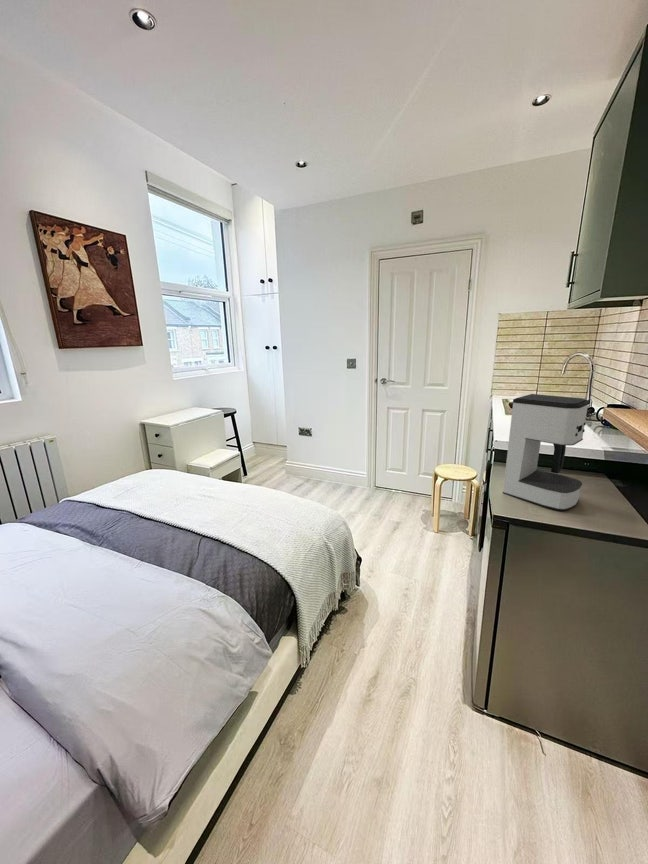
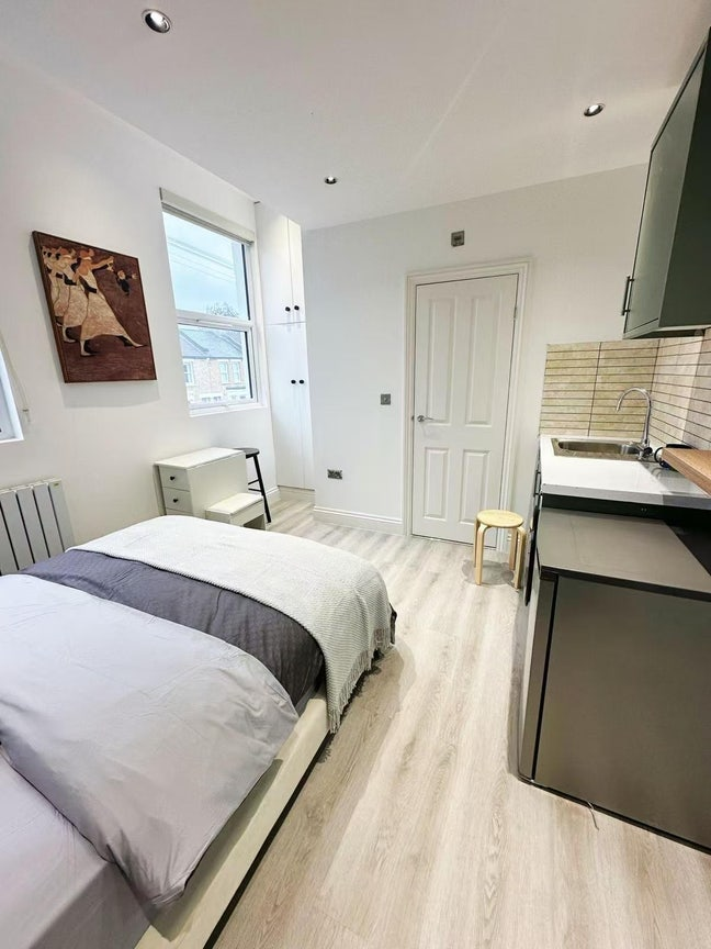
- coffee maker (554, 448)
